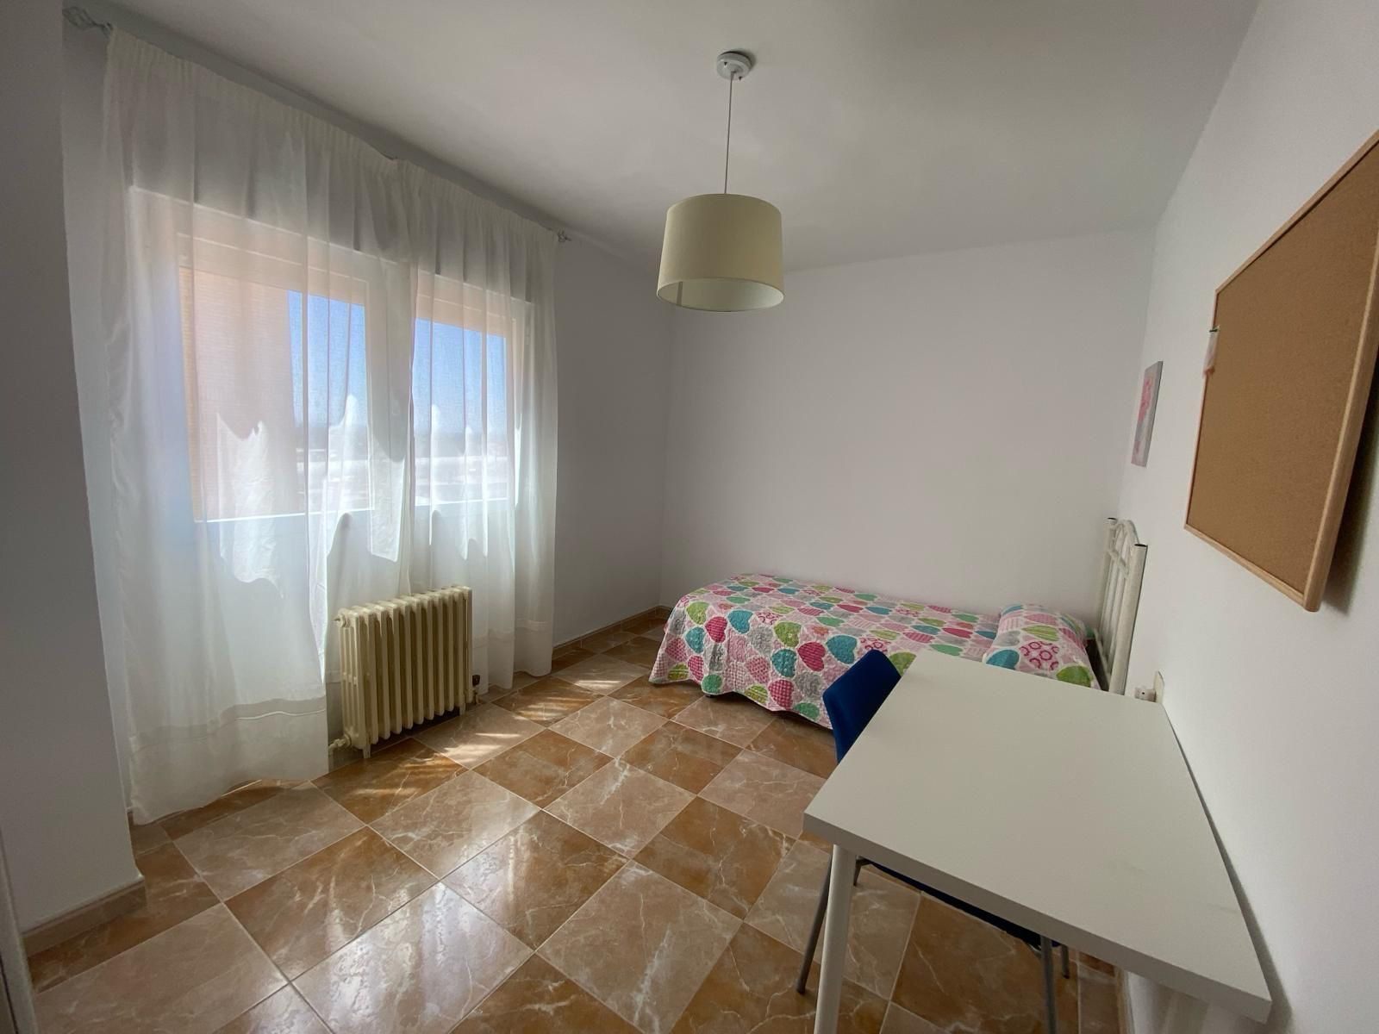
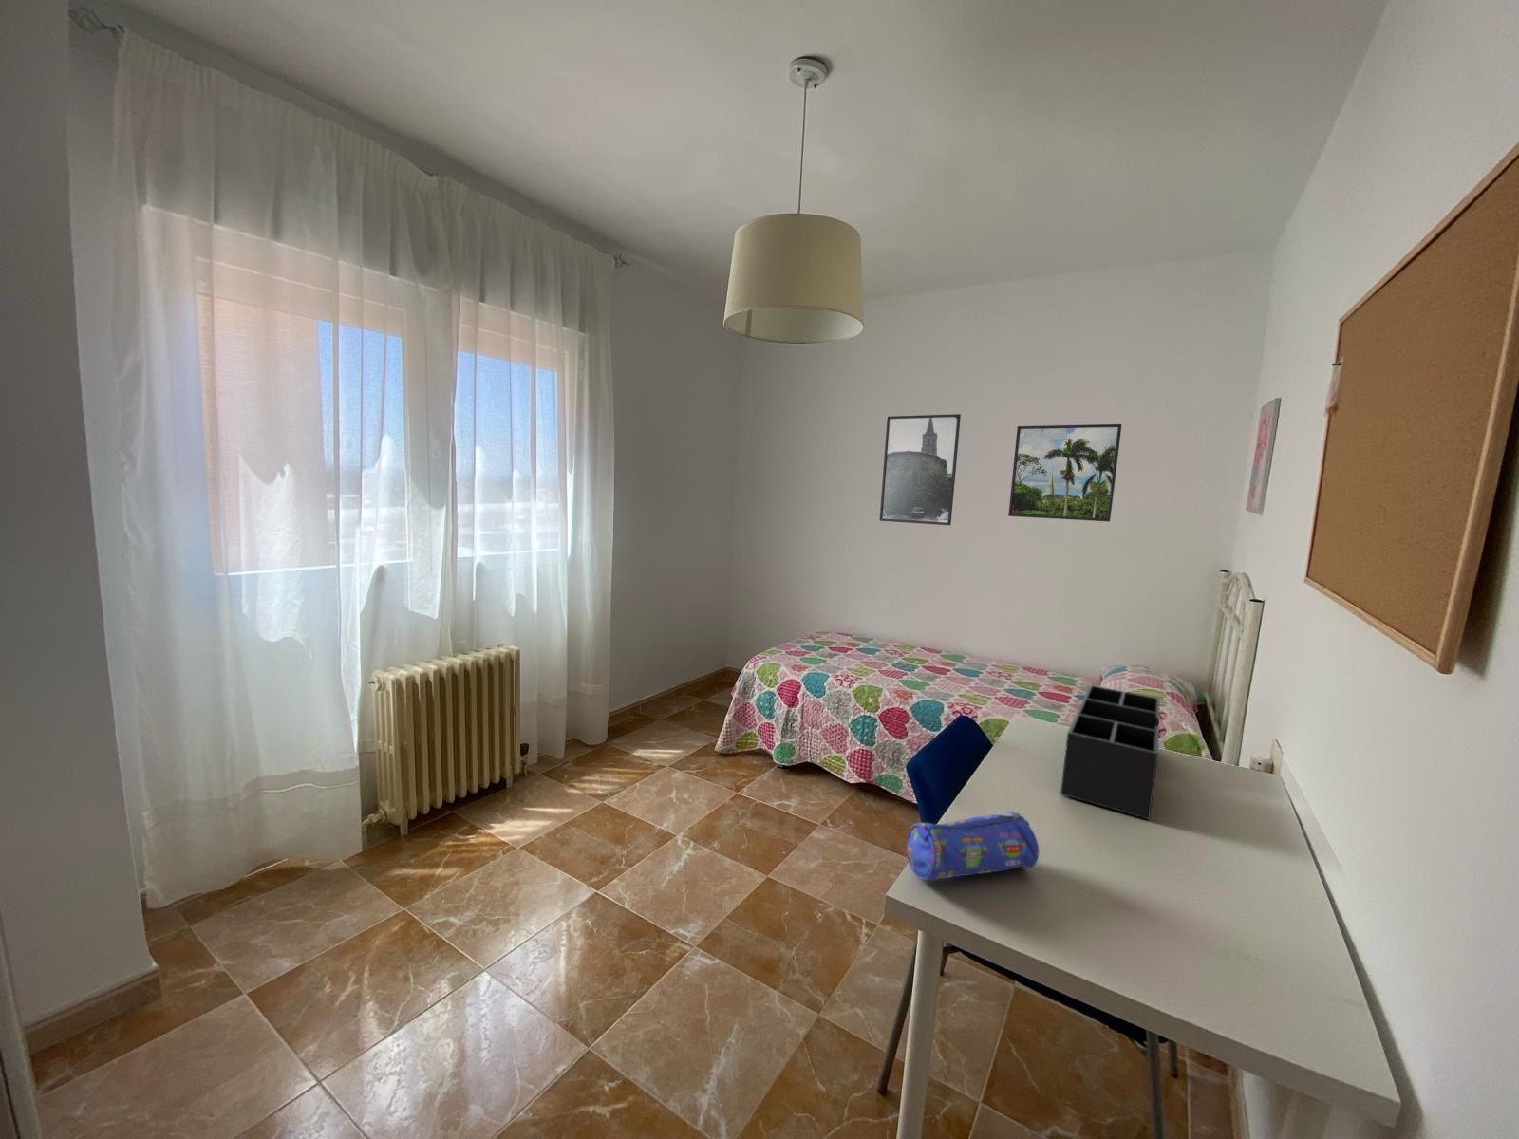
+ pencil case (974, 842)
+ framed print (919, 469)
+ desk organizer (1115, 742)
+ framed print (1062, 471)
